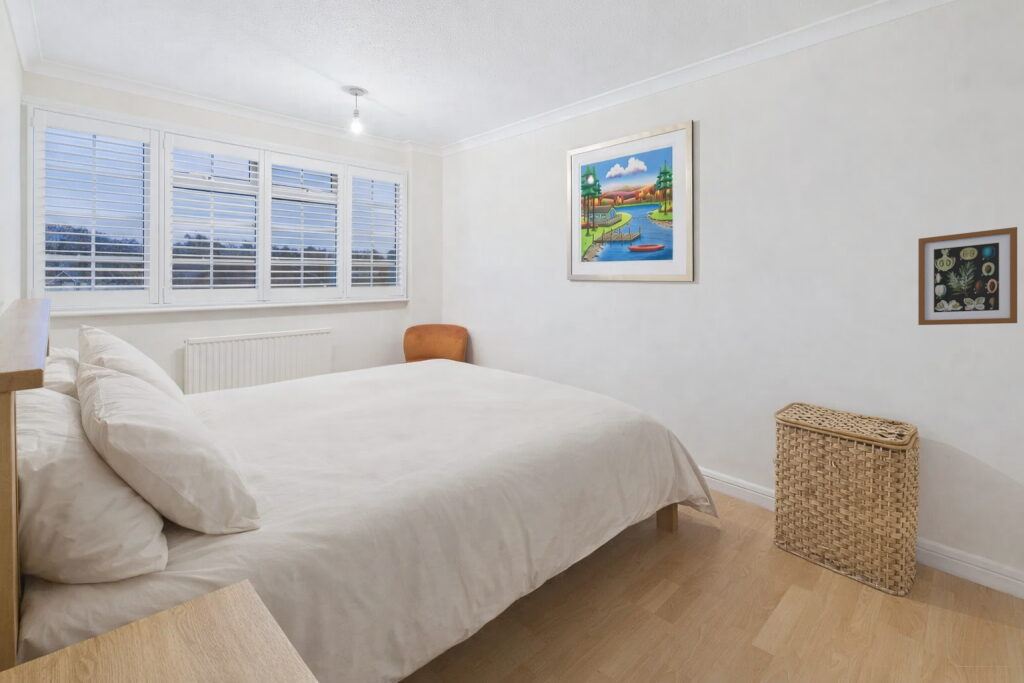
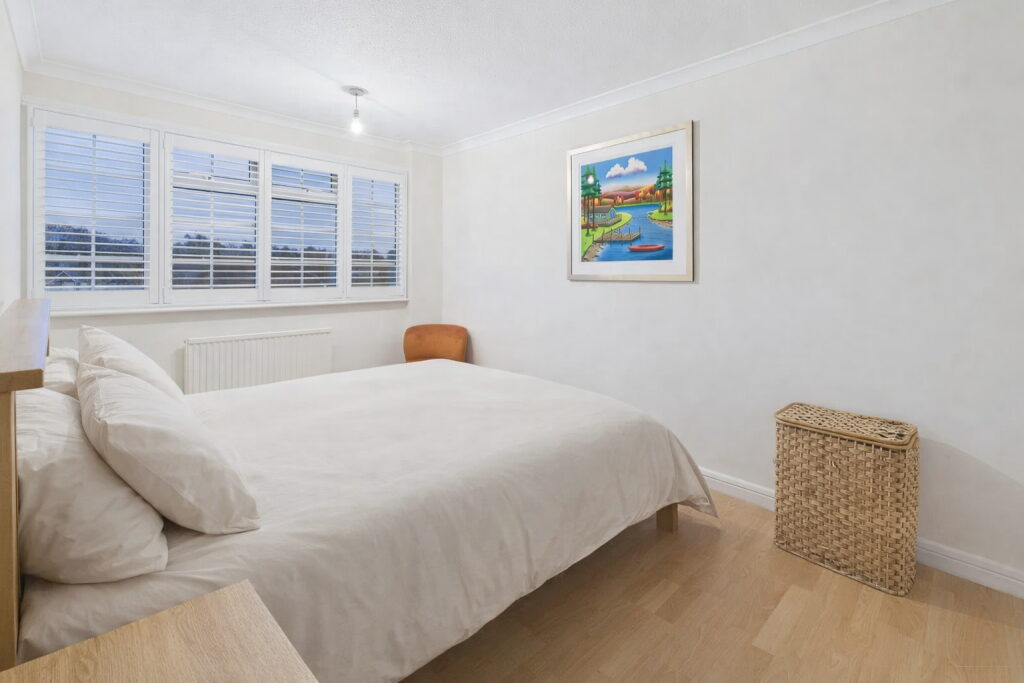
- wall art (965, 278)
